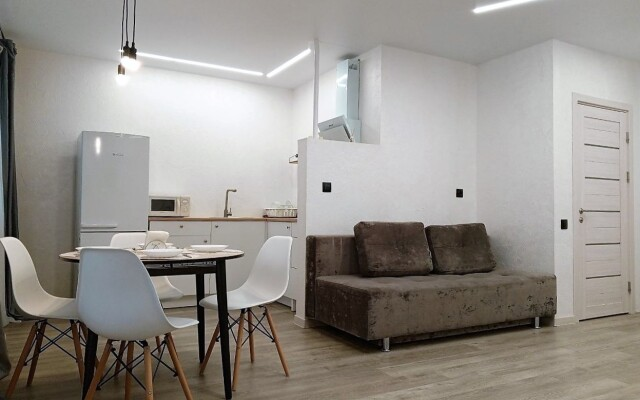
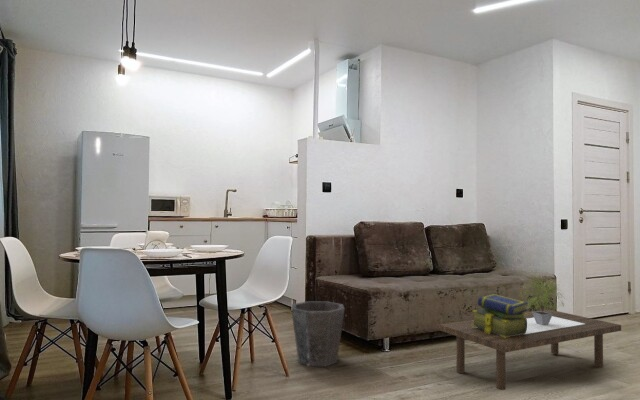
+ potted plant (542, 297)
+ coffee table (530, 346)
+ stack of books (501, 313)
+ waste bin (317, 333)
